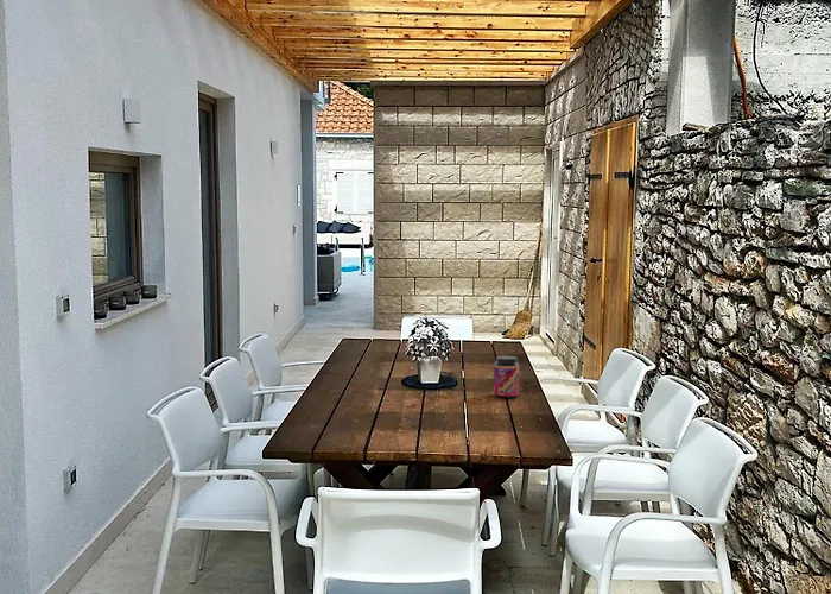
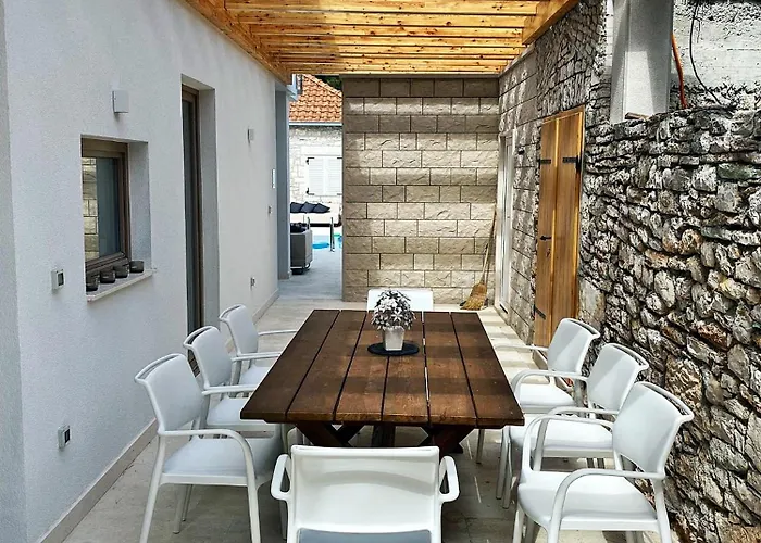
- jar (506, 377)
